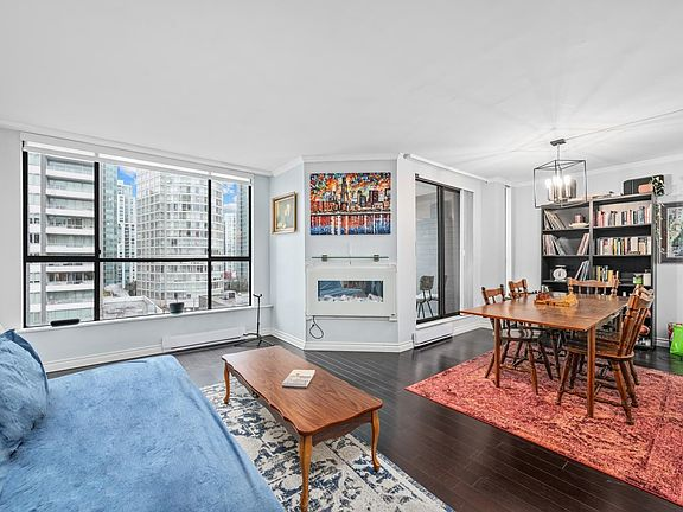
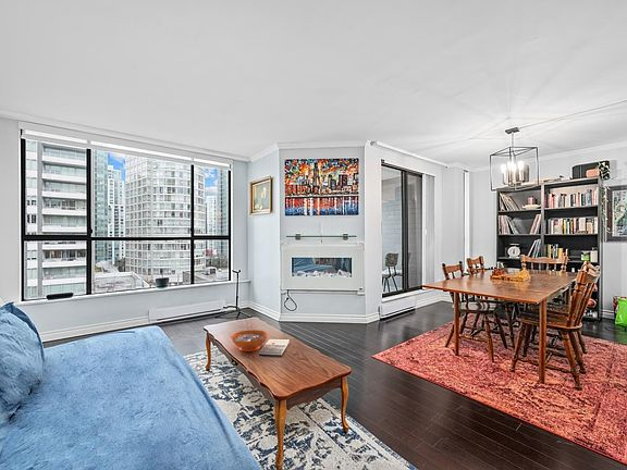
+ decorative bowl (249, 341)
